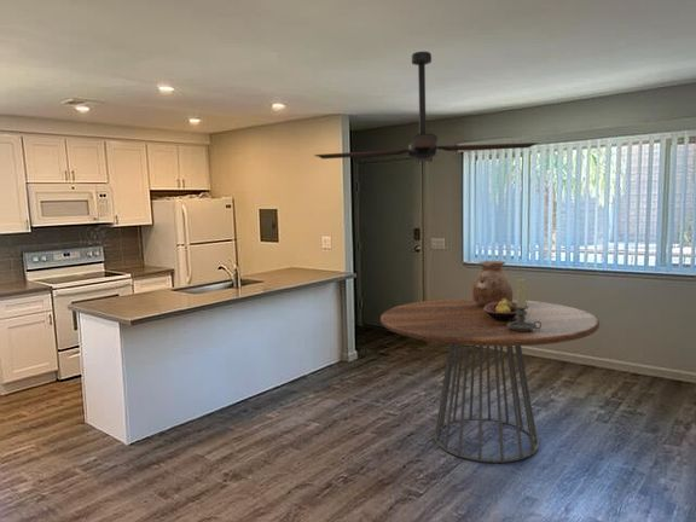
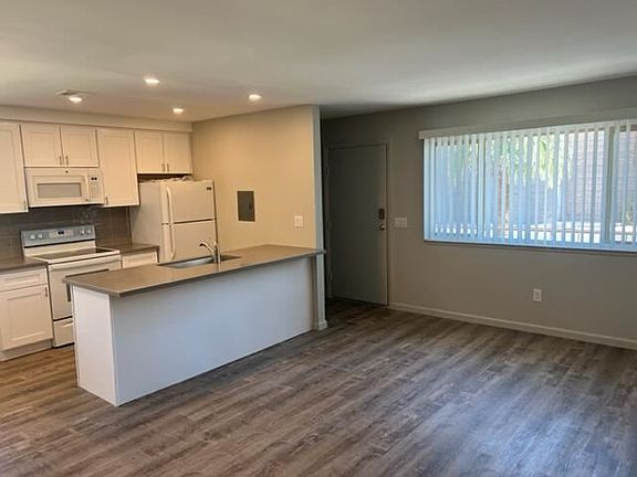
- candle holder (524, 303)
- fruit bowl (503, 307)
- dining table (487, 377)
- vase (492, 283)
- ceiling fan (422, 106)
